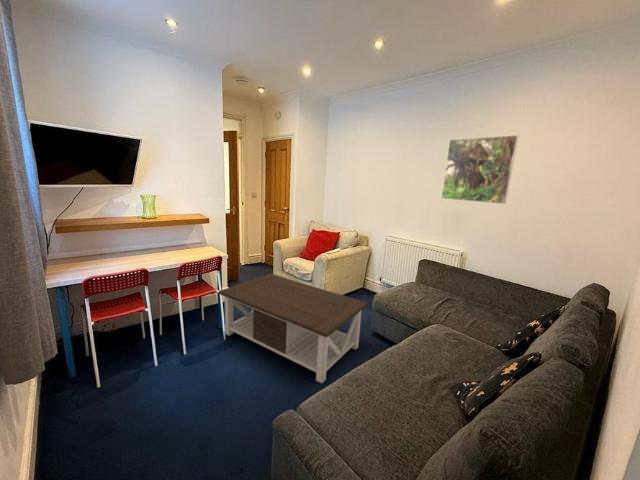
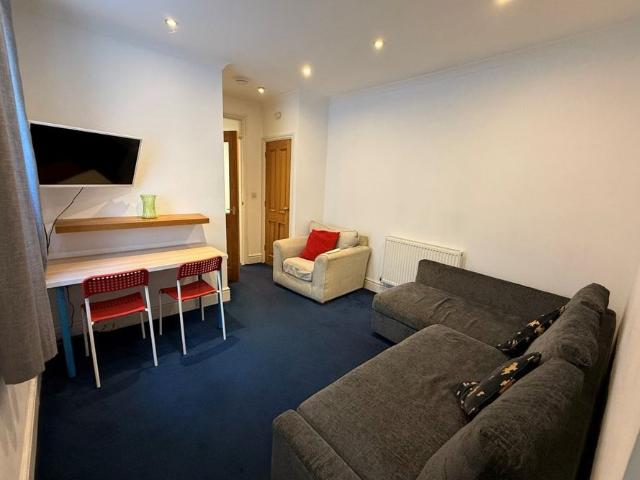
- coffee table (291, 318)
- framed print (476, 170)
